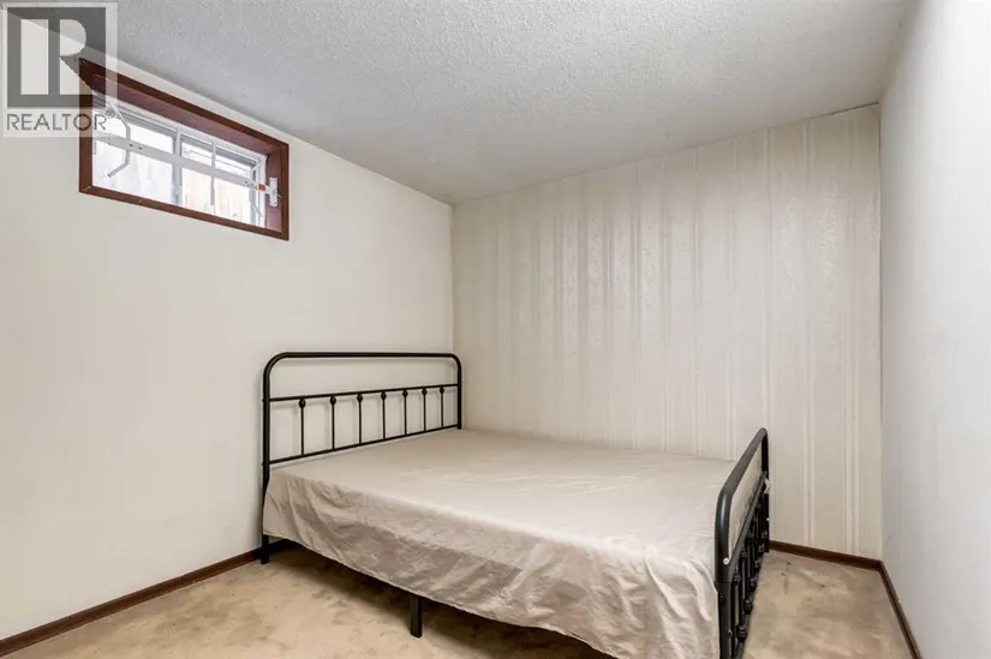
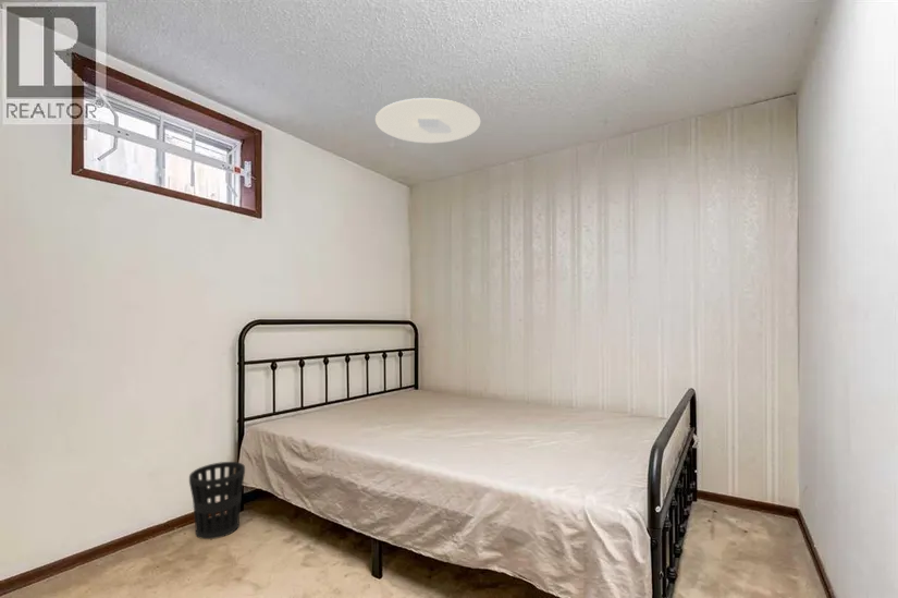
+ ceiling light (428, 118)
+ wastebasket (218, 501)
